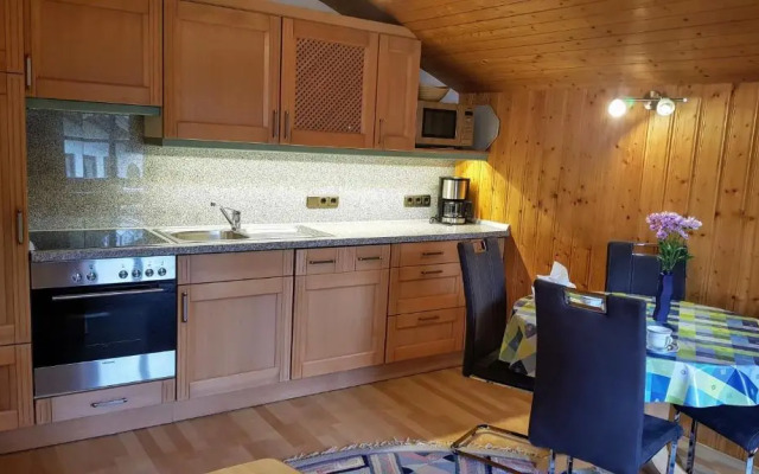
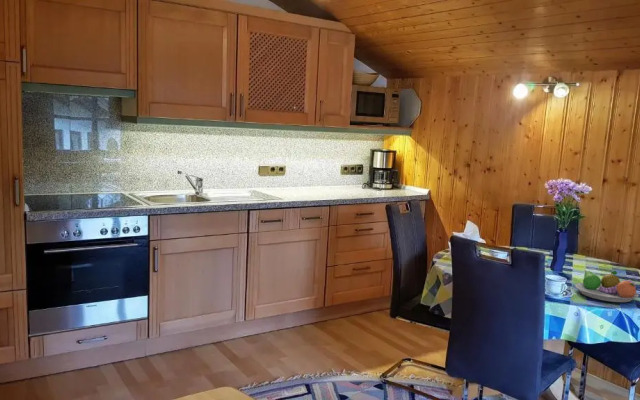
+ fruit bowl (605, 283)
